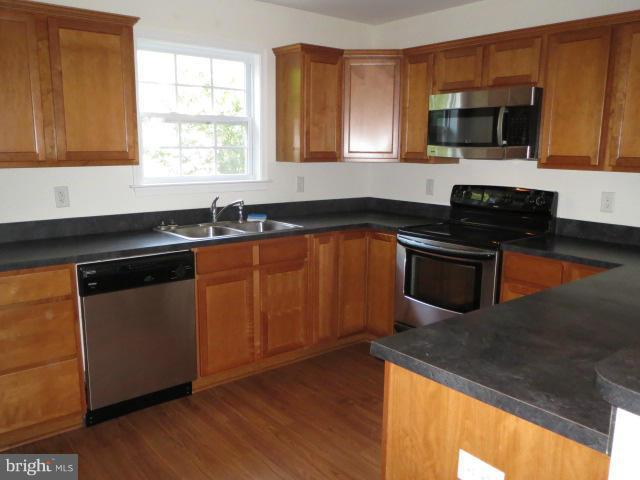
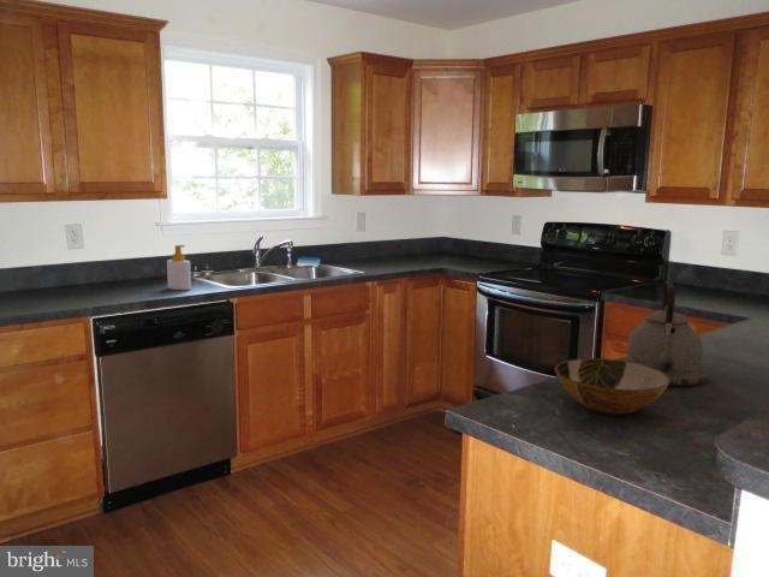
+ bowl (609, 388)
+ soap bottle (178, 267)
+ kettle (668, 331)
